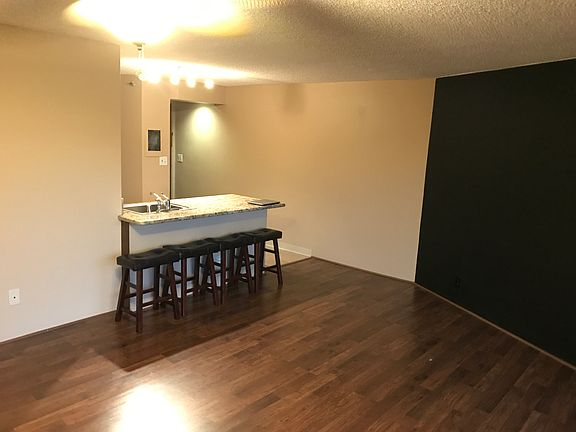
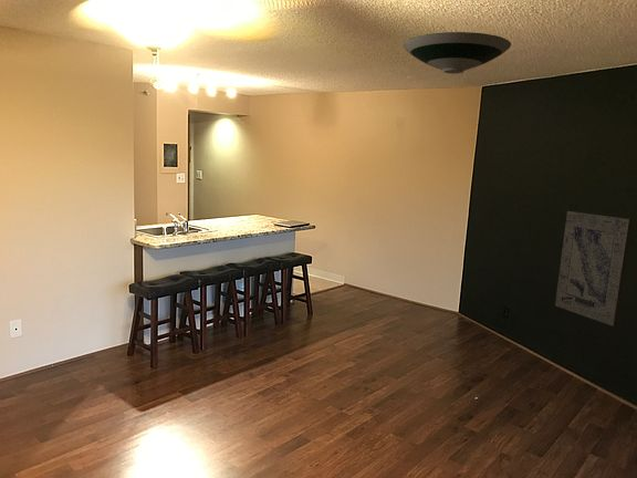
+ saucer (455, 59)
+ wall art (591, 266)
